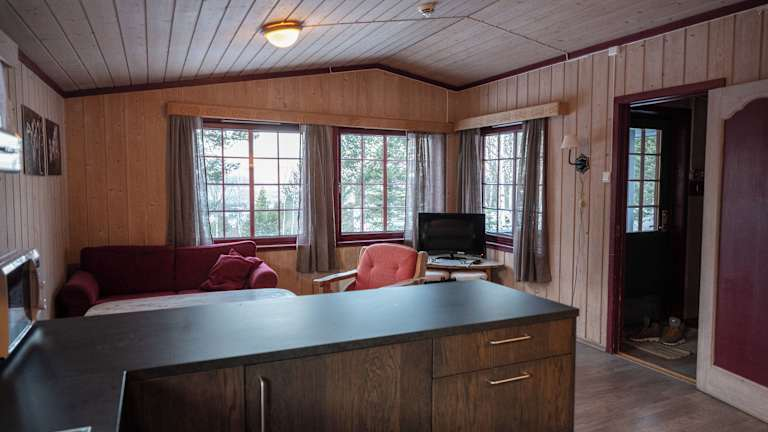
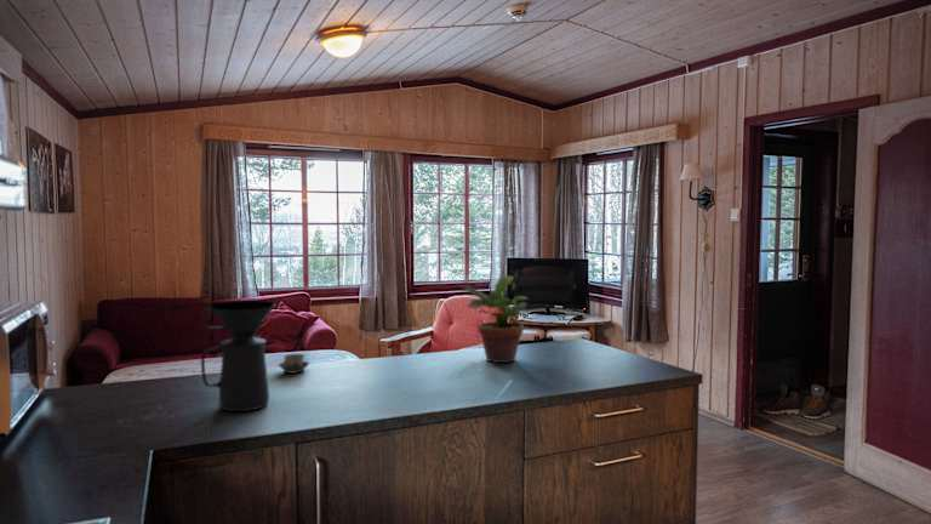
+ cup (293, 363)
+ coffee maker (244, 354)
+ potted plant (497, 319)
